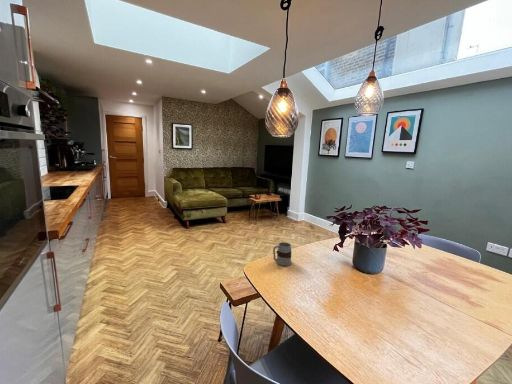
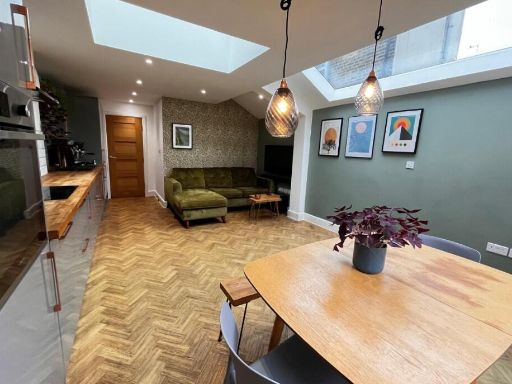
- mug (282, 253)
